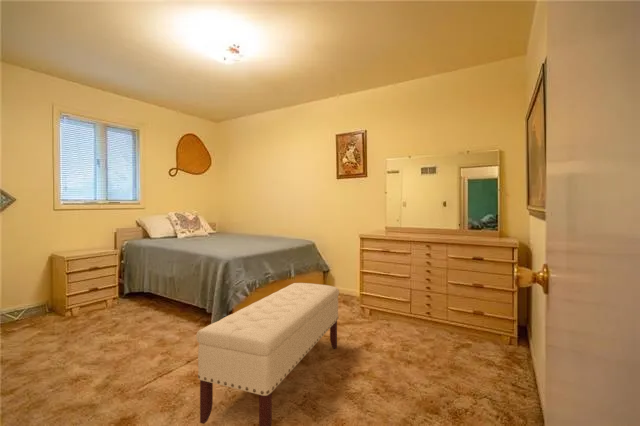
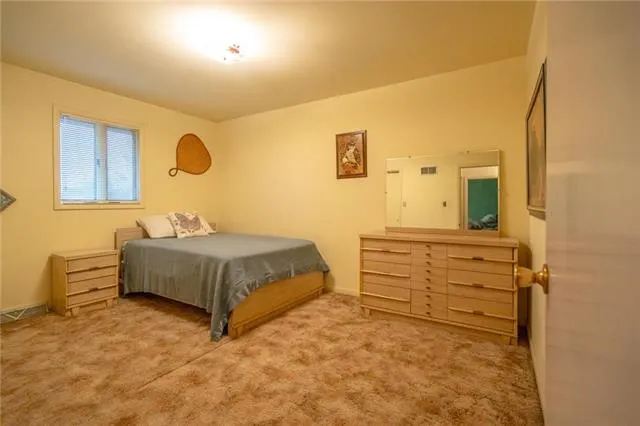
- bench (283, 339)
